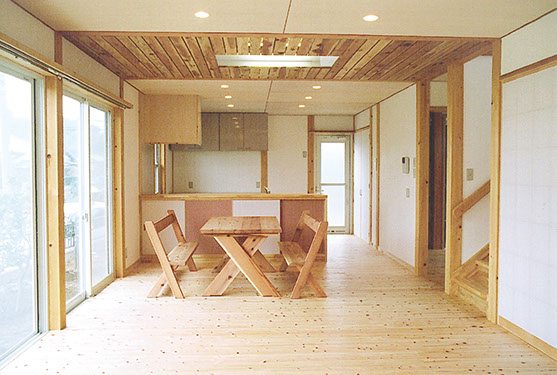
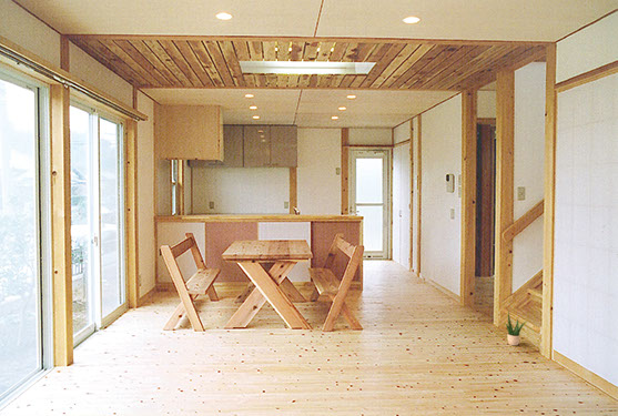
+ potted plant (514, 328)
